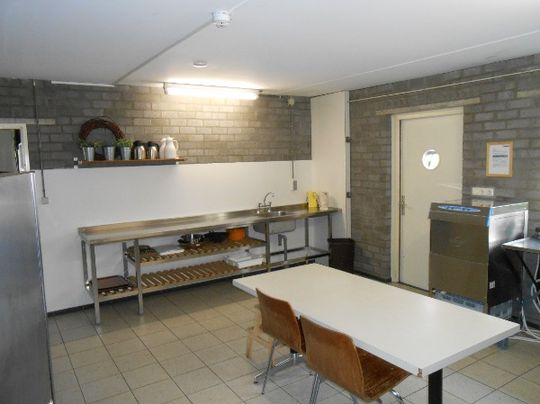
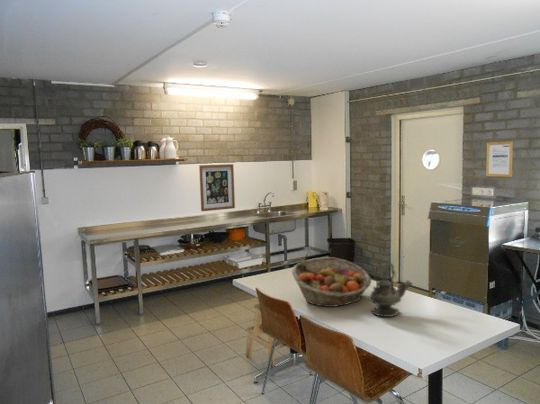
+ wall art (217, 187)
+ fruit basket (331, 281)
+ teapot (392, 286)
